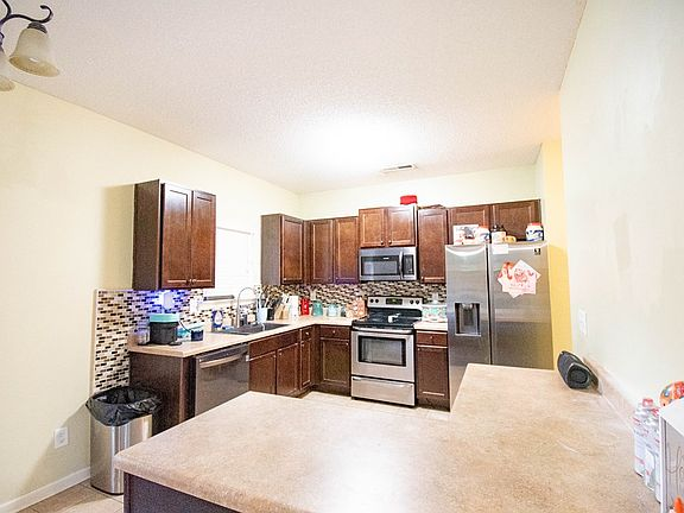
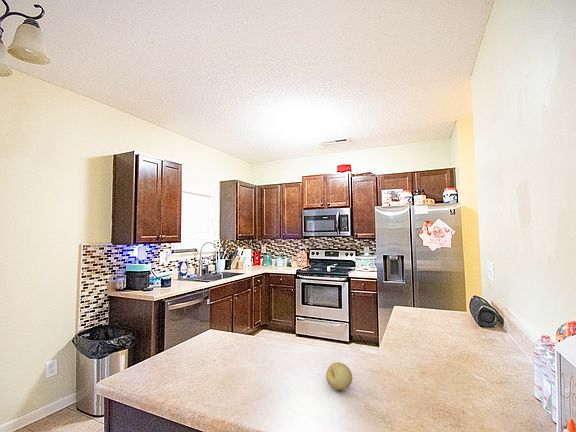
+ fruit (339, 376)
